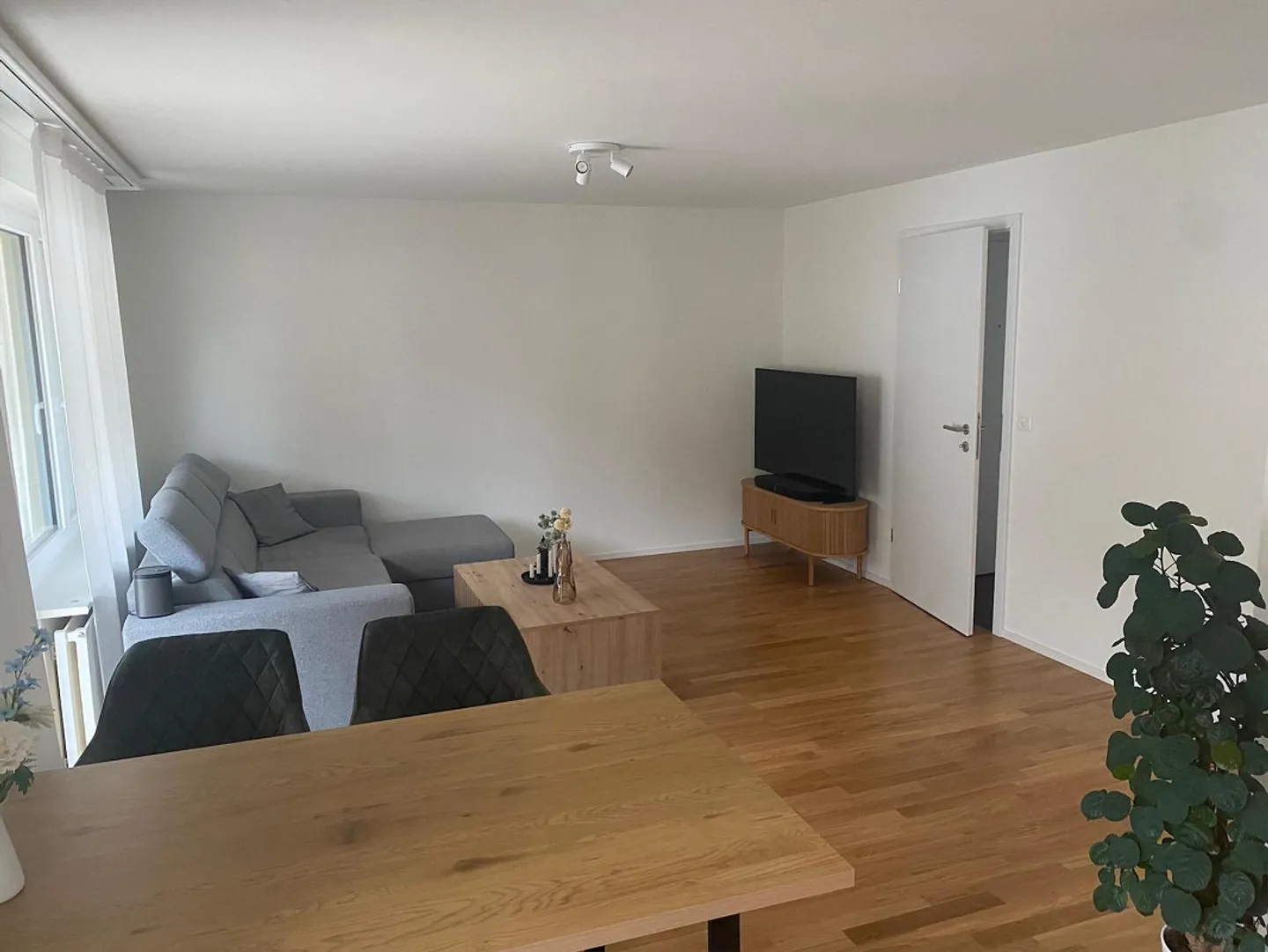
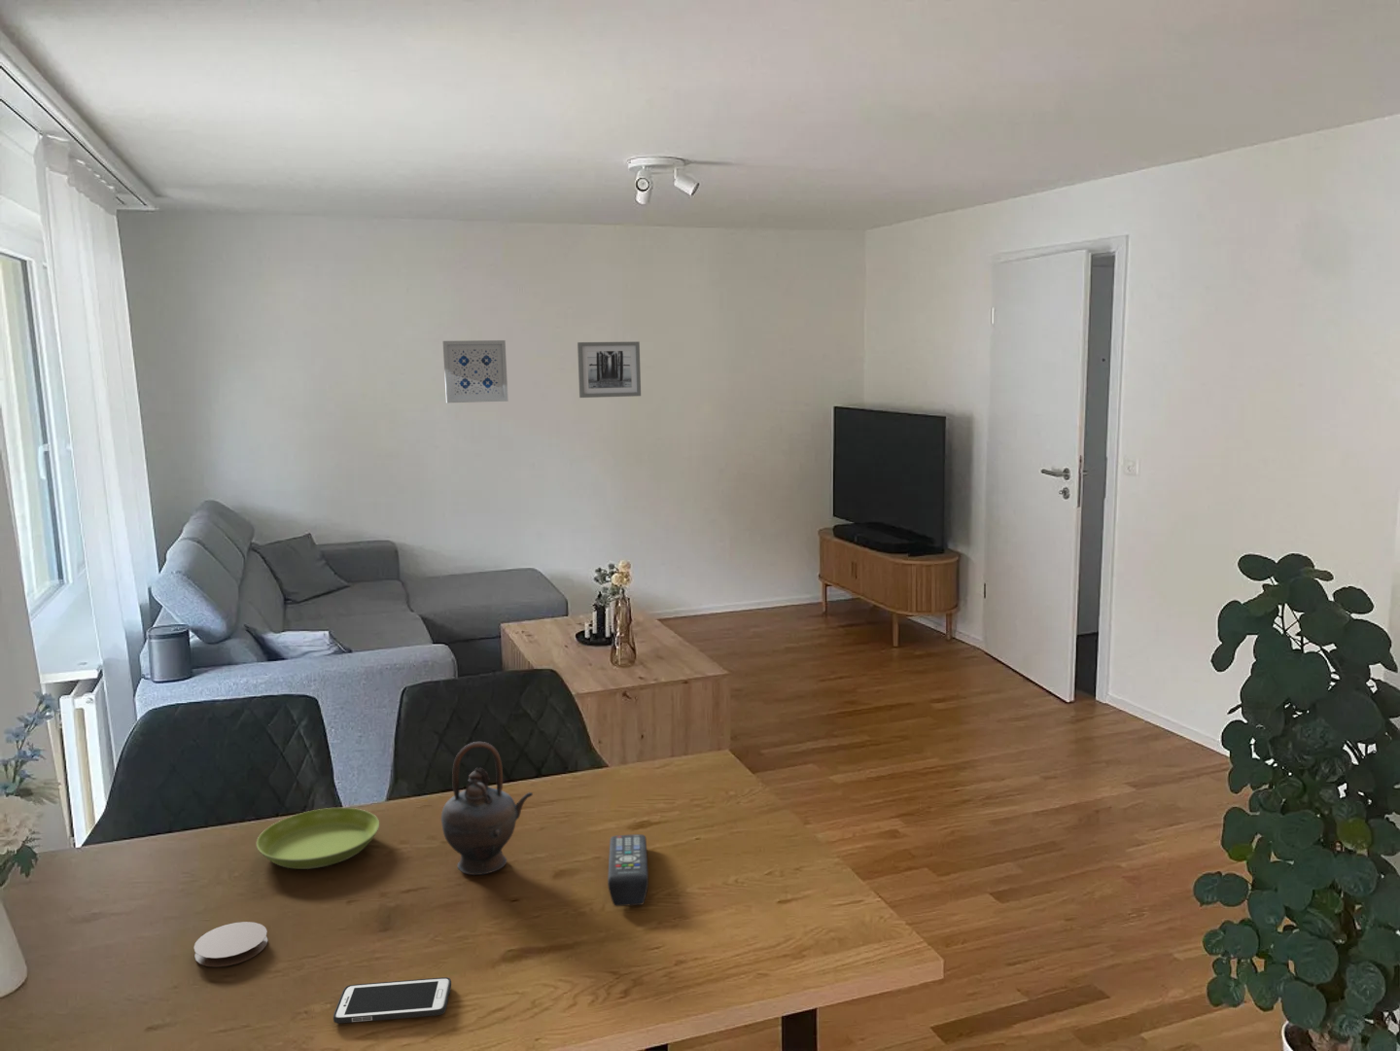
+ coaster (231, 943)
+ wall art (609, 370)
+ teapot (487, 804)
+ cell phone (394, 999)
+ remote control (628, 863)
+ wall art (476, 371)
+ saucer (319, 840)
